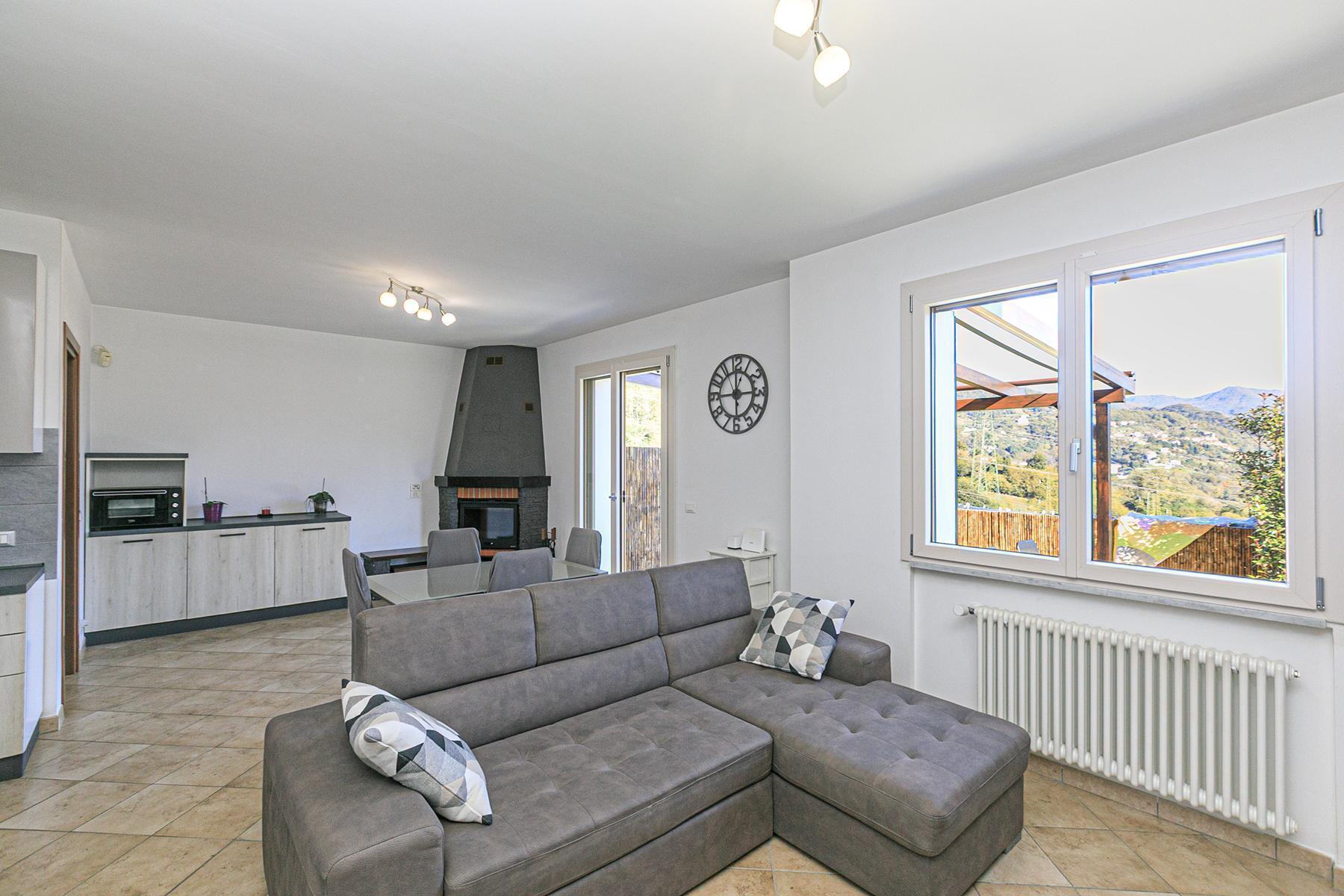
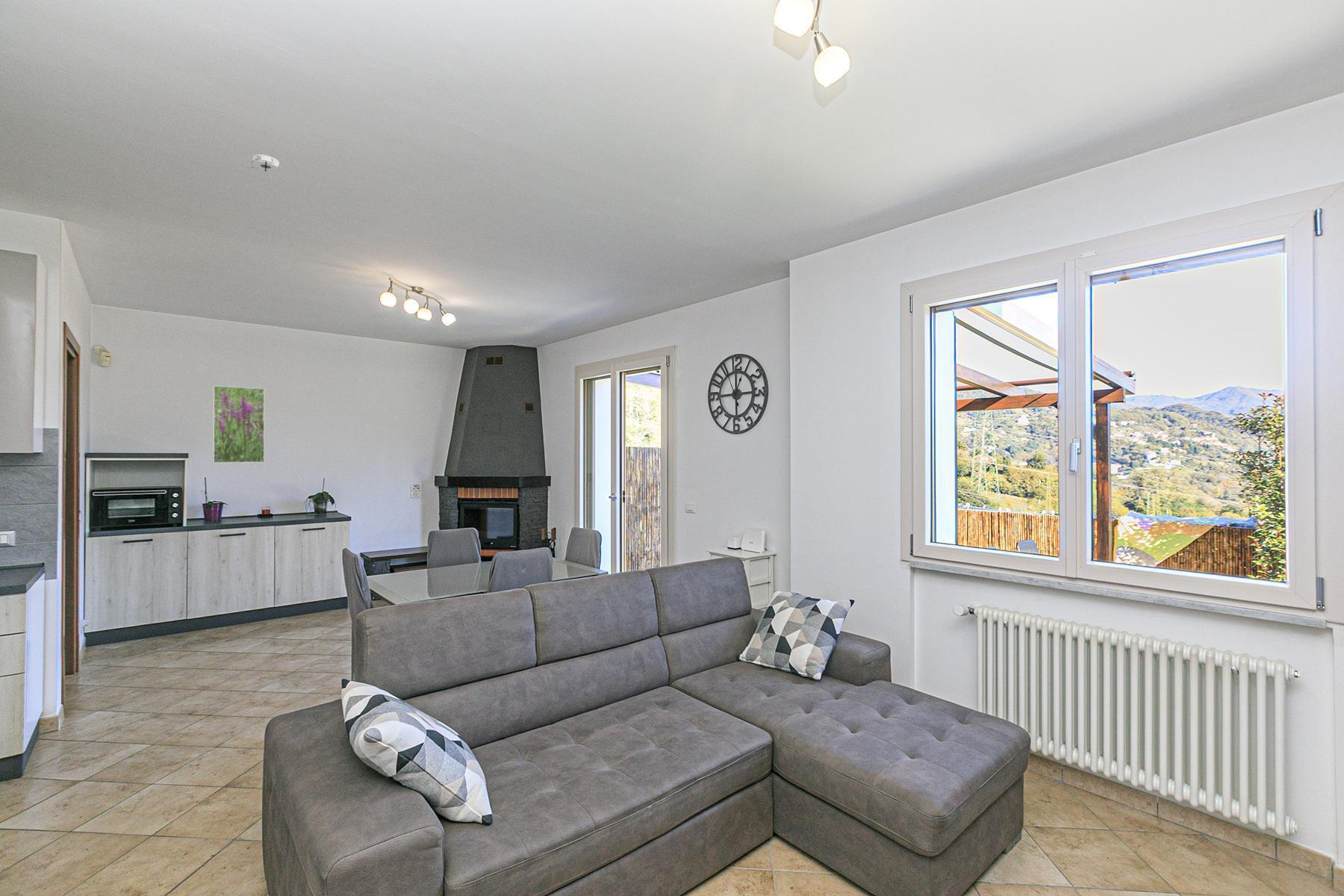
+ smoke detector (264, 163)
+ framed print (239, 425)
